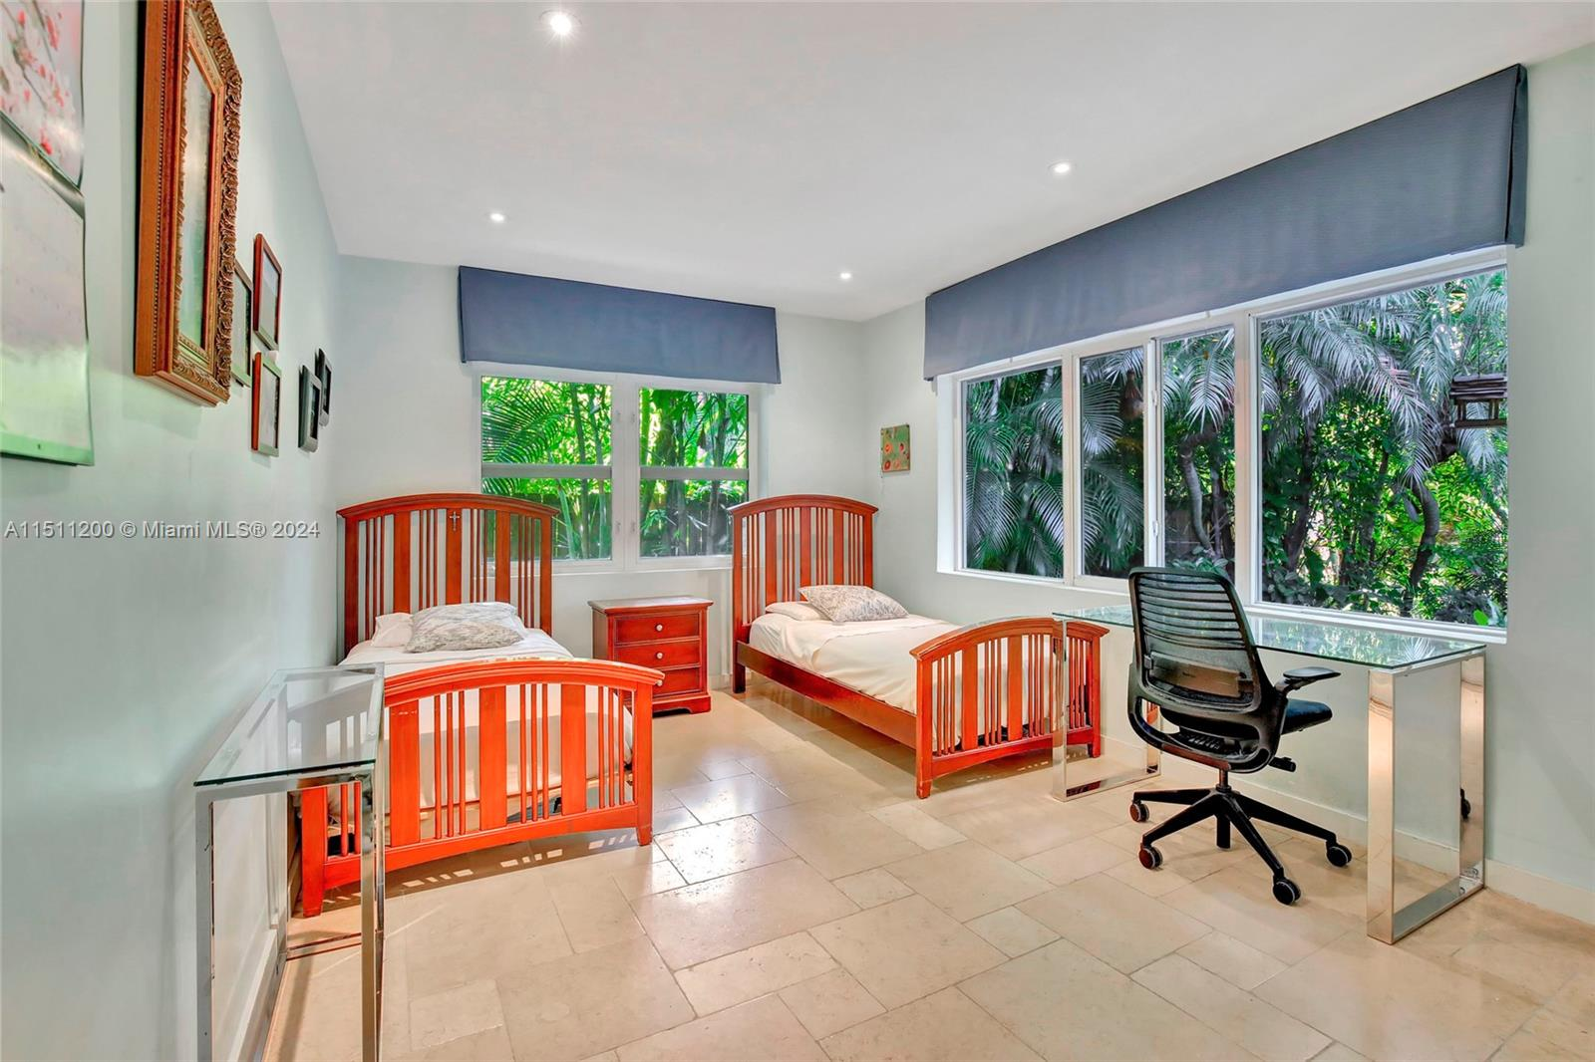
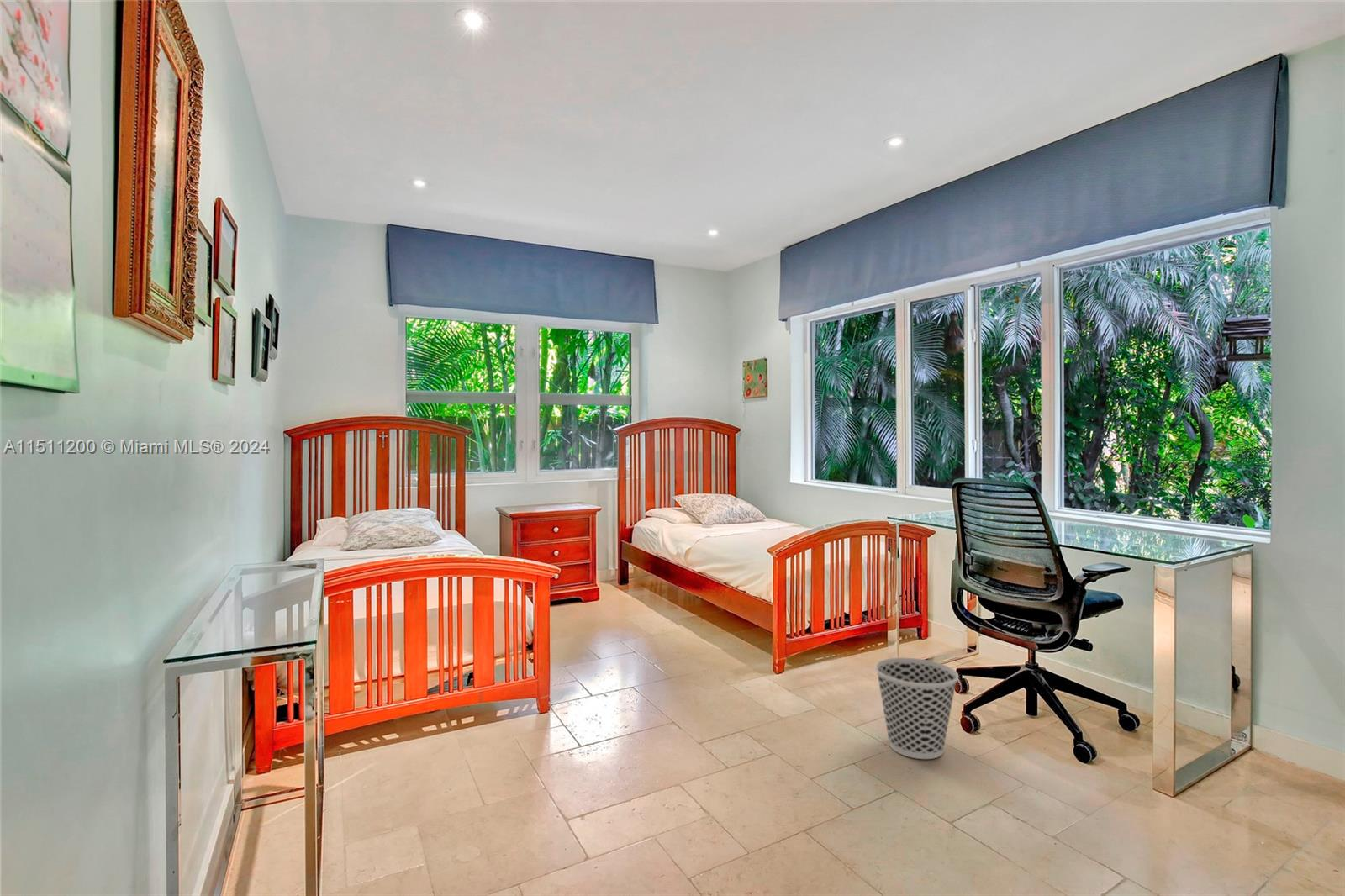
+ wastebasket (915, 709)
